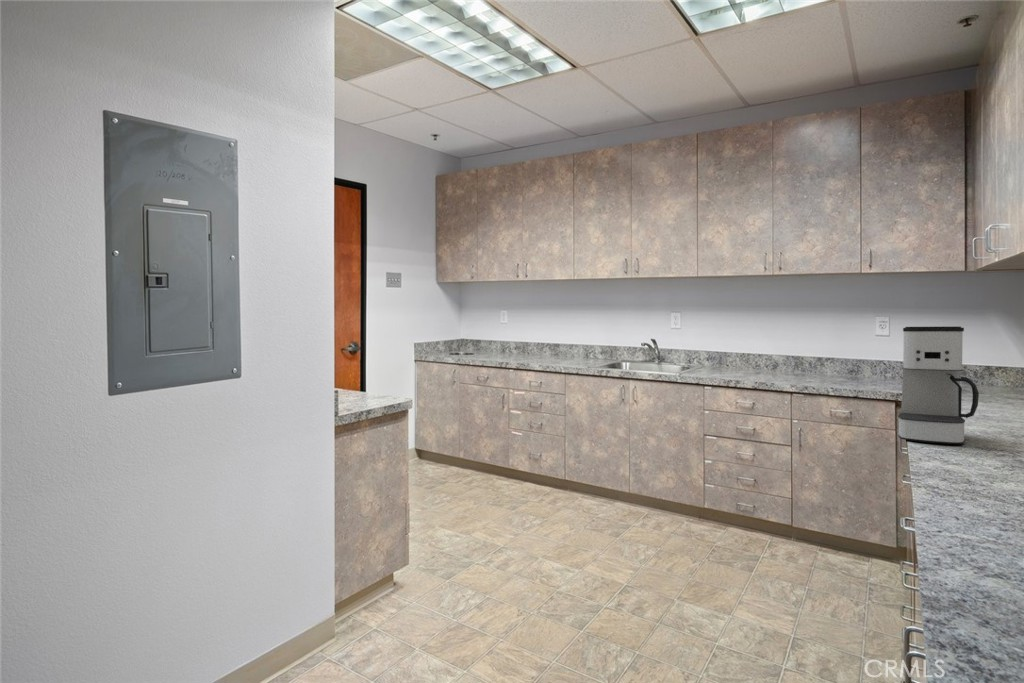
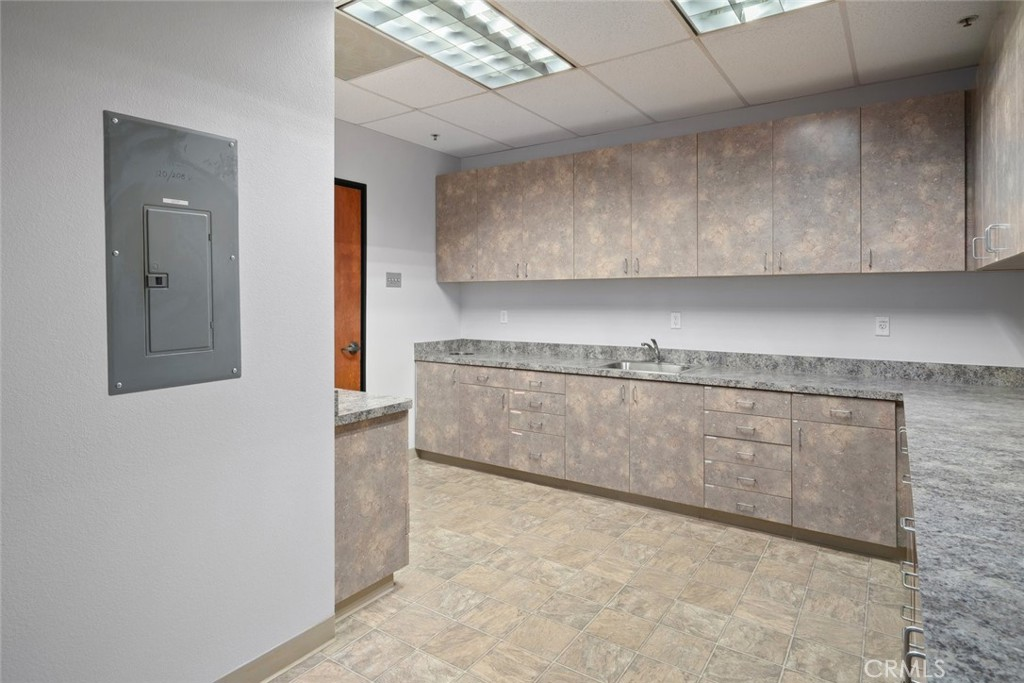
- coffee maker (937, 382)
